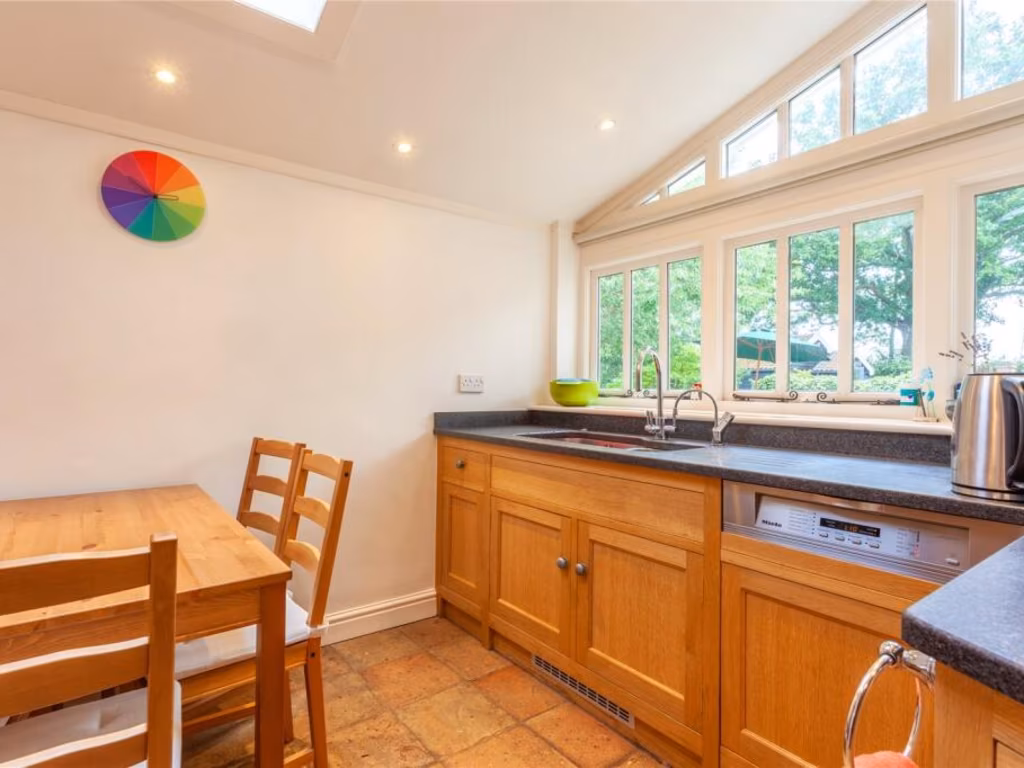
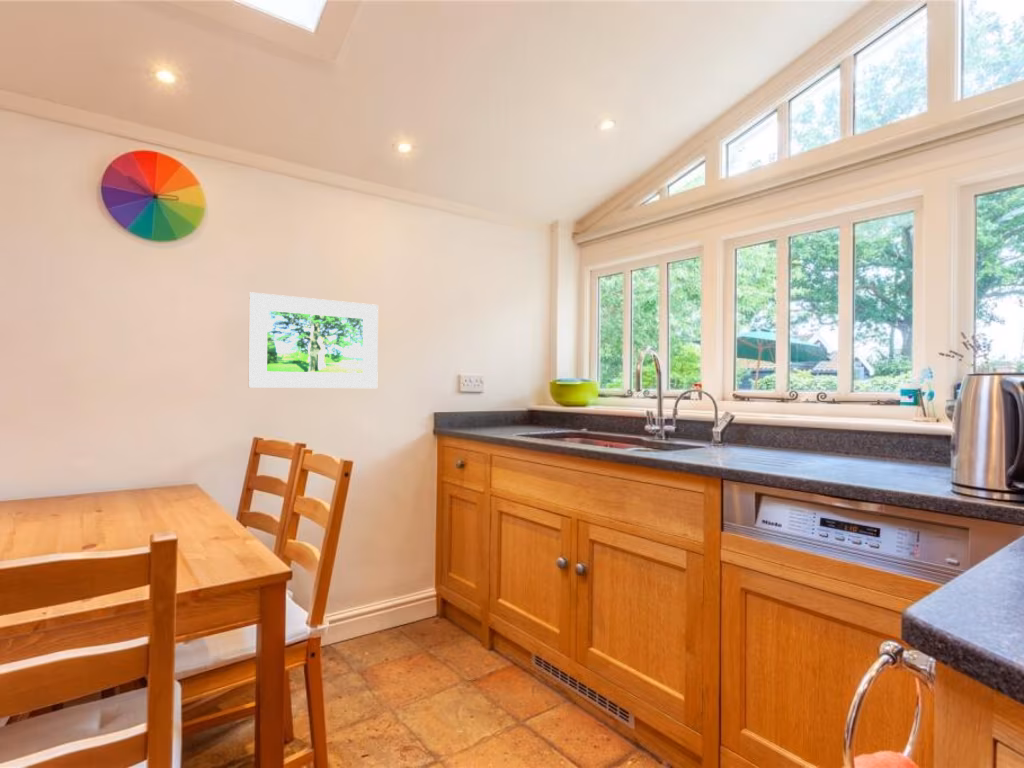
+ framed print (317, 343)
